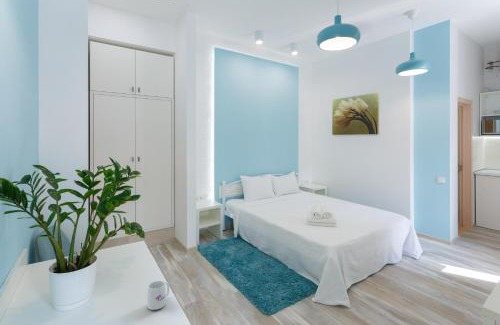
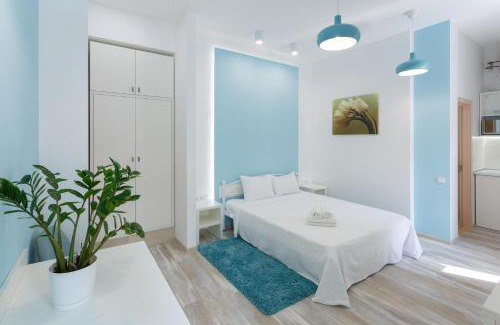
- mug (159, 293)
